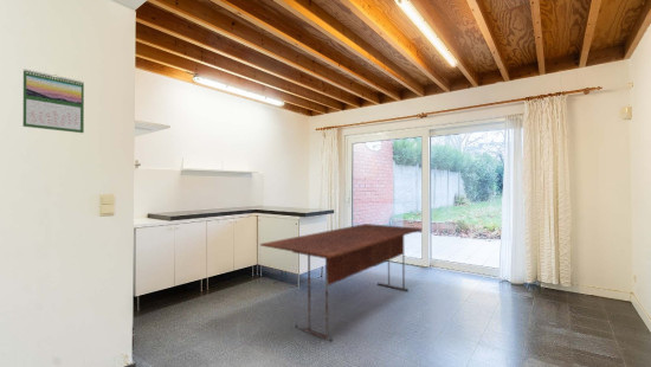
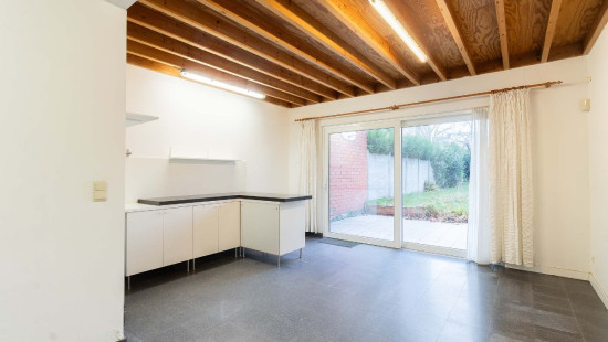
- calendar (54, 102)
- dining table (353, 269)
